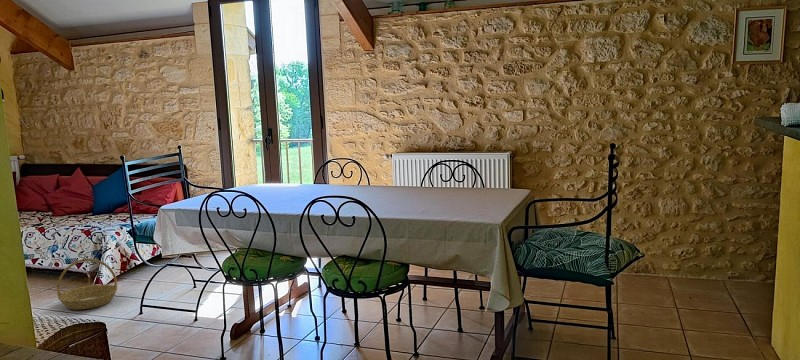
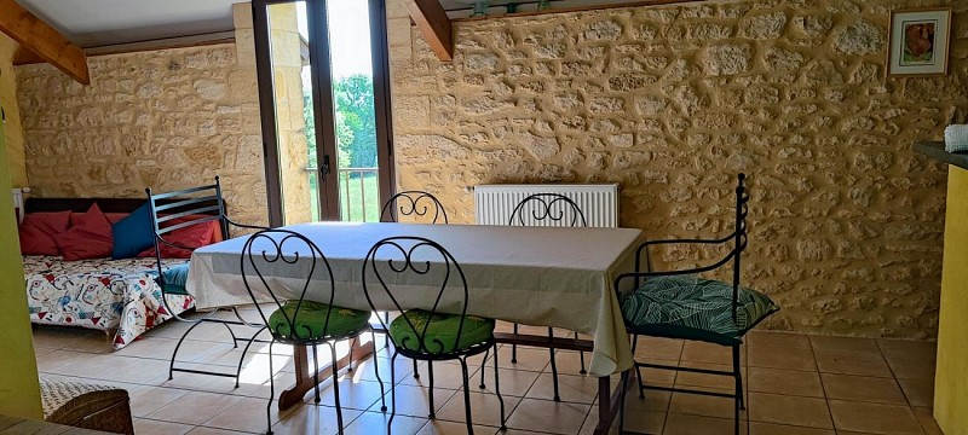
- basket (87, 286)
